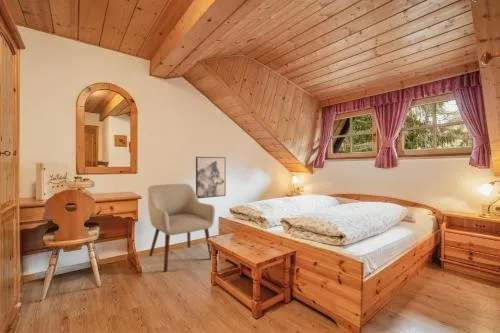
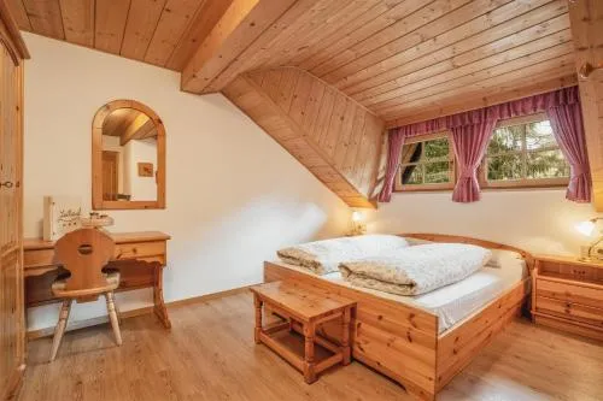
- wall art (211, 177)
- chair (178, 221)
